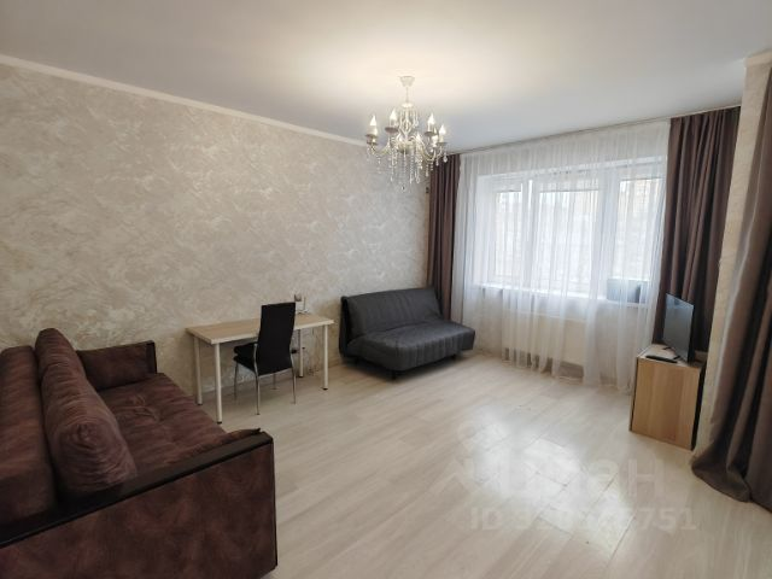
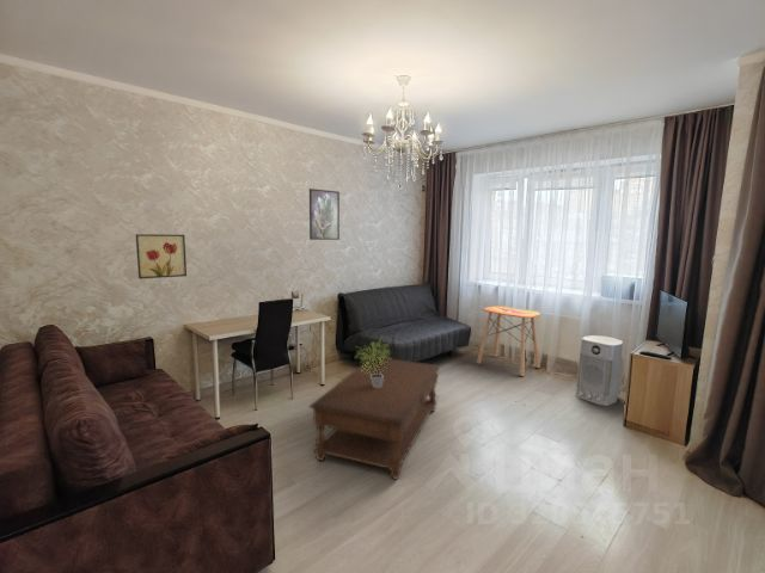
+ air purifier (600, 368)
+ wall art (161, 255)
+ coffee table (382, 407)
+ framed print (324, 215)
+ potted plant (373, 361)
+ side table (510, 334)
